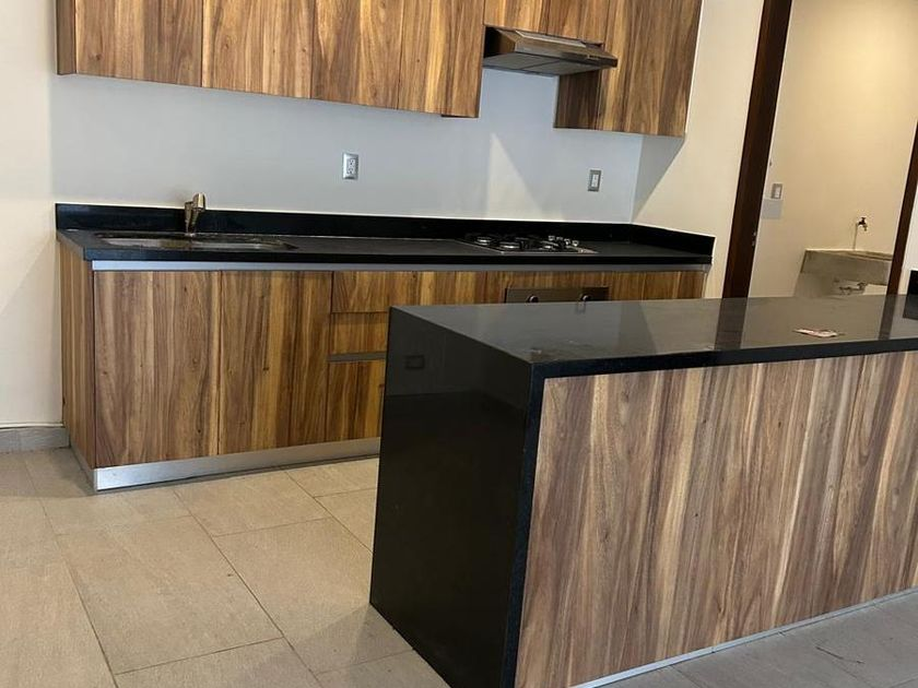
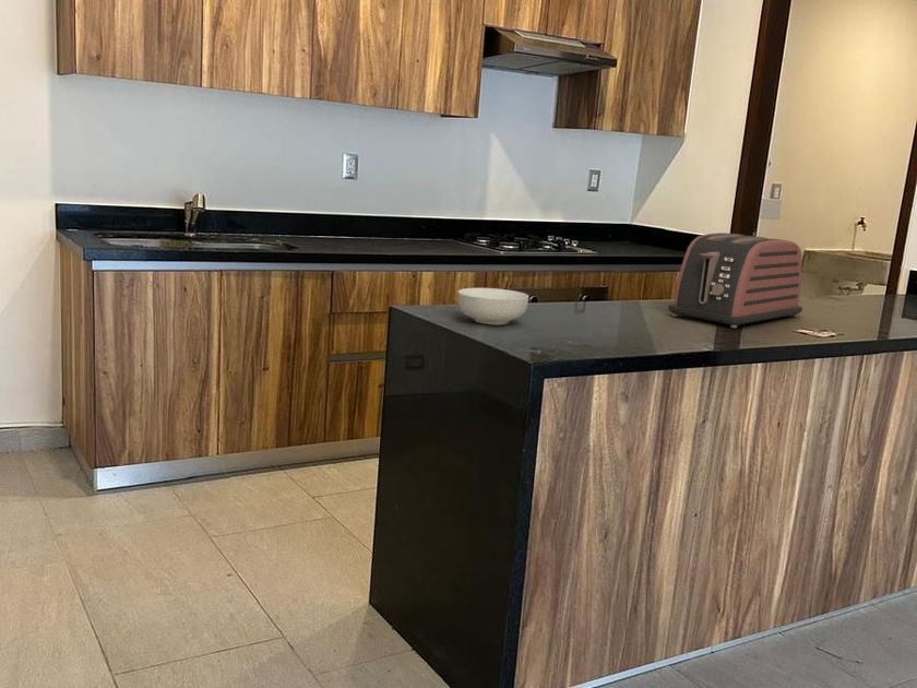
+ toaster (739, 276)
+ cereal bowl (491, 307)
